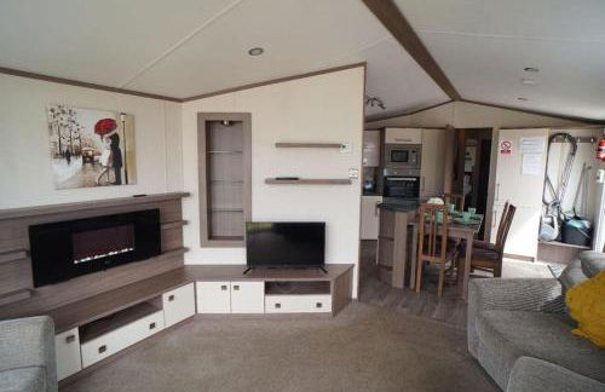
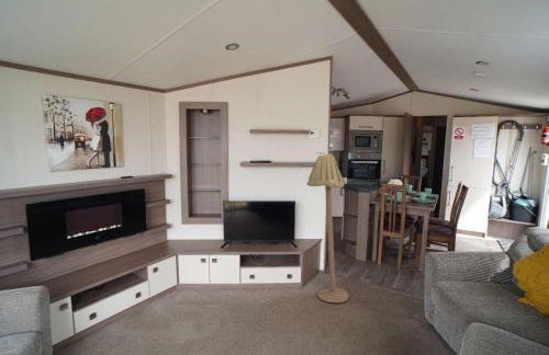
+ floor lamp (327, 225)
